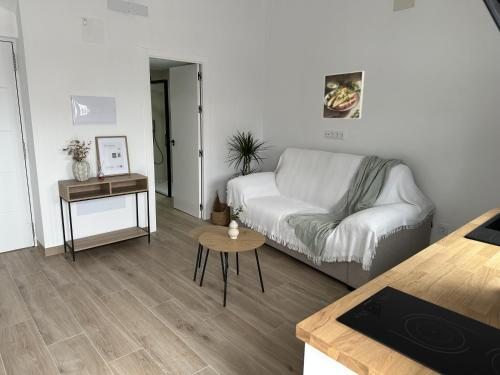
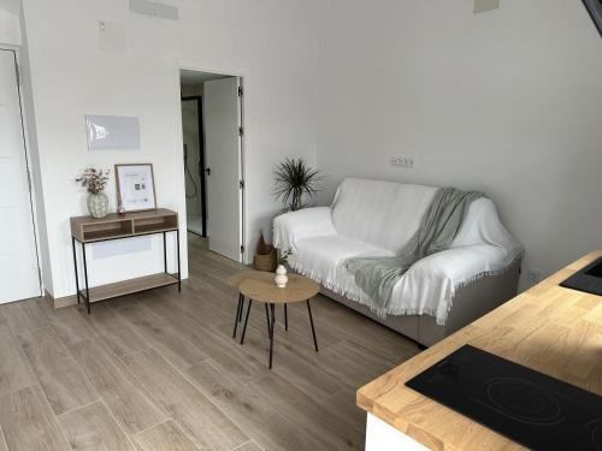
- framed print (342, 96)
